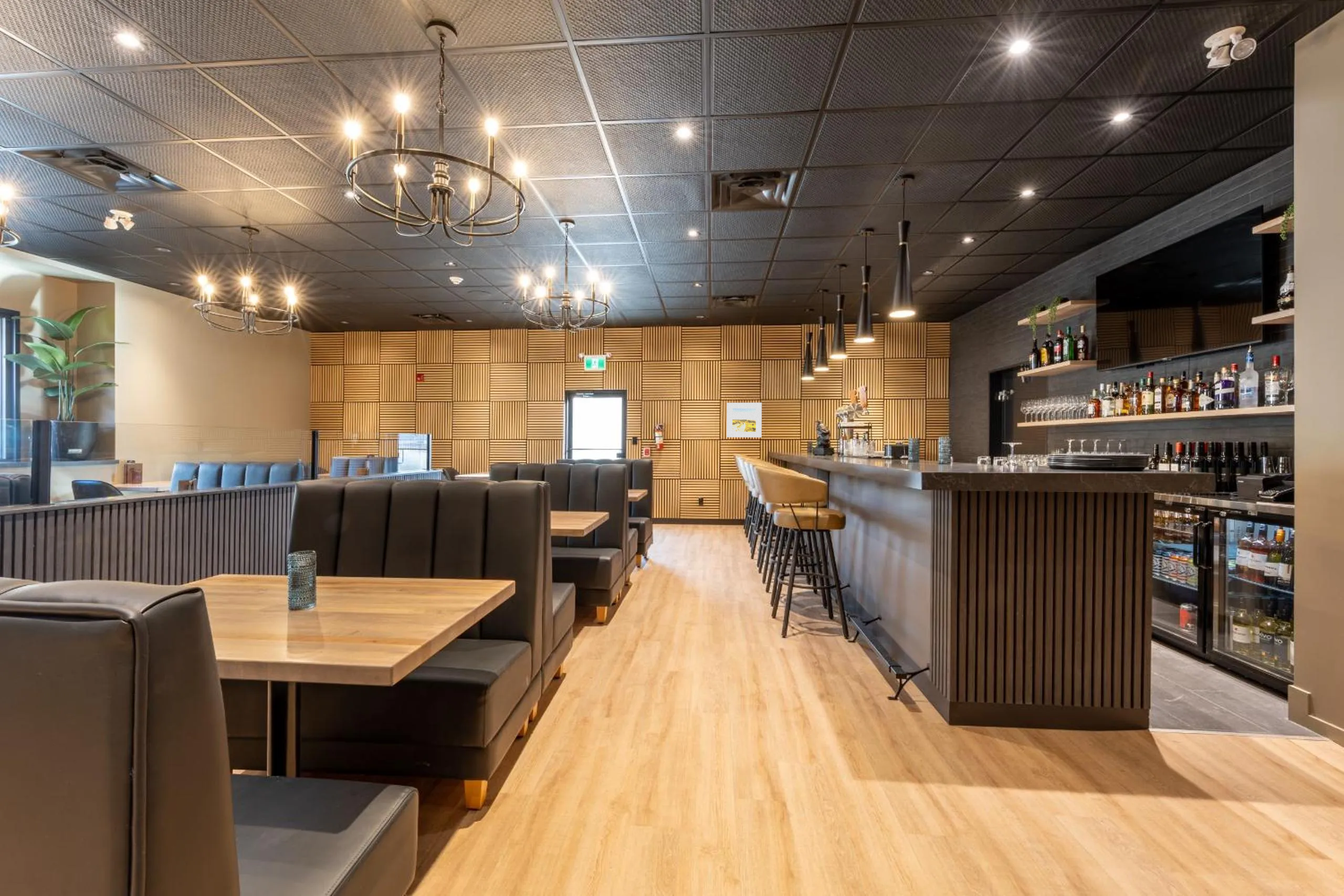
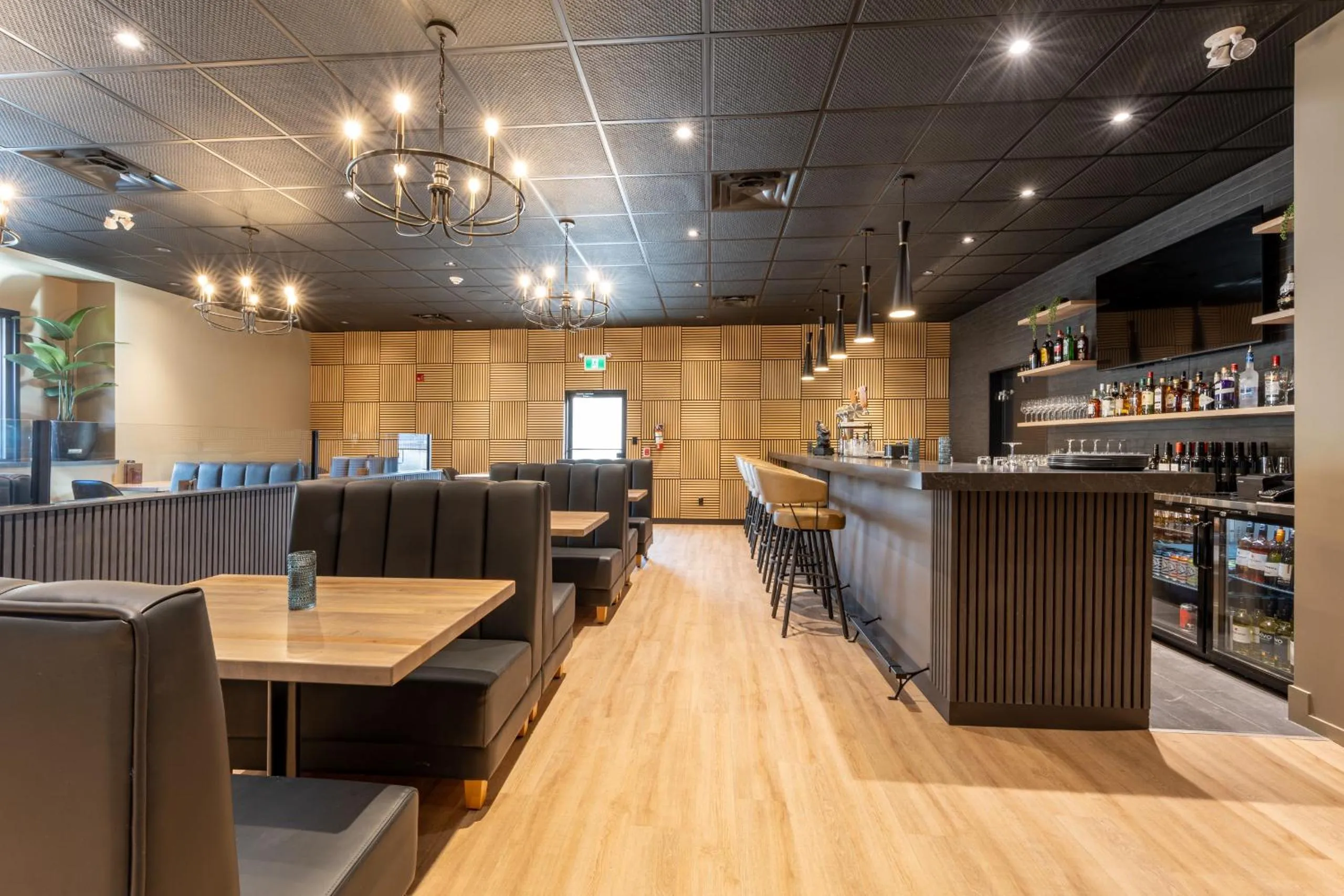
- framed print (744, 420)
